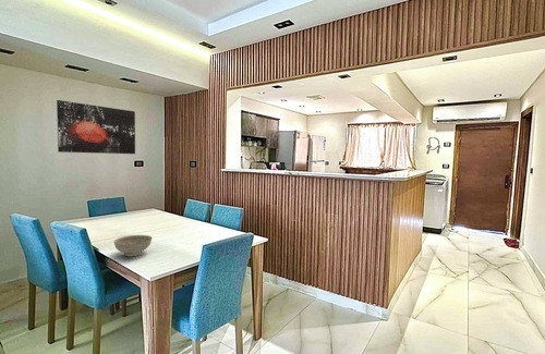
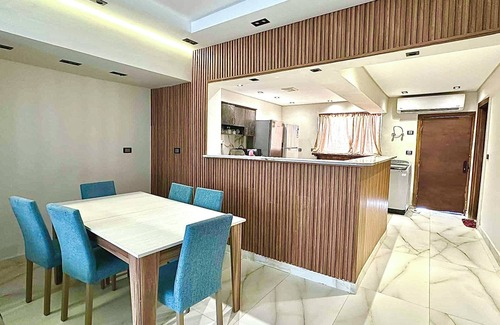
- decorative bowl (133, 246)
- wall art (99, 130)
